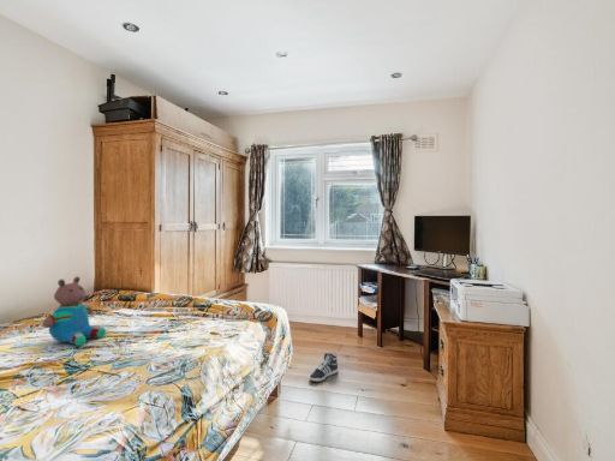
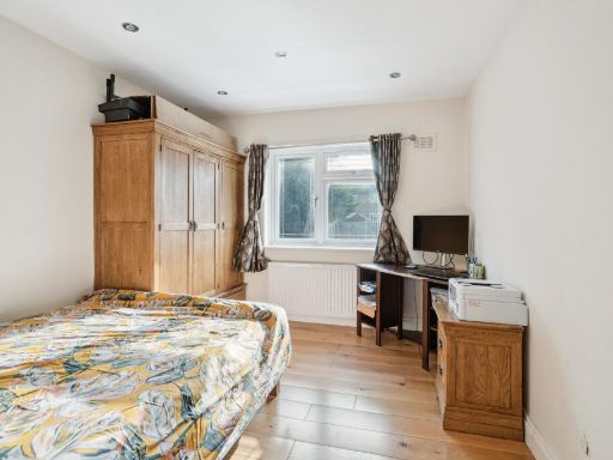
- teddy bear (77, 309)
- sneaker (323, 365)
